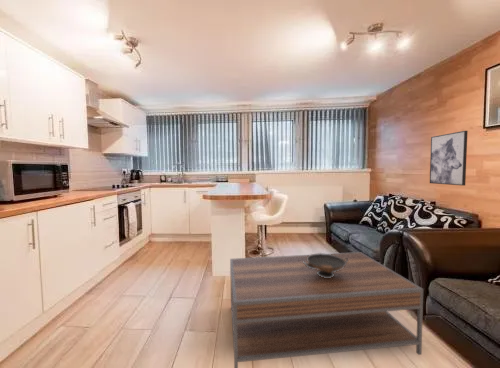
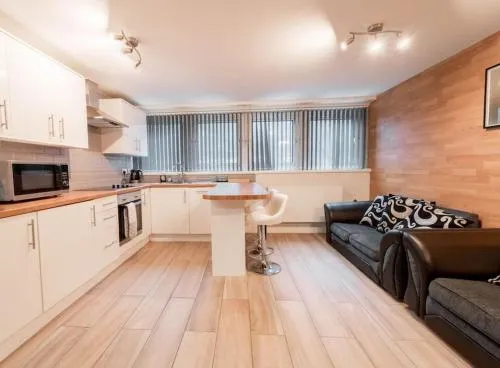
- wall art (446, 159)
- decorative bowl (325, 266)
- coffee table (310, 298)
